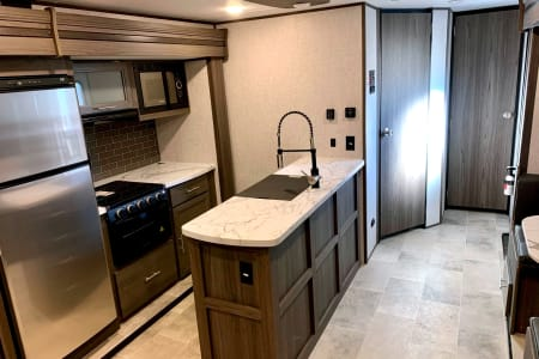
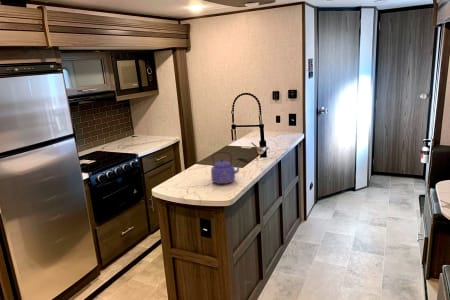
+ kettle (226, 167)
